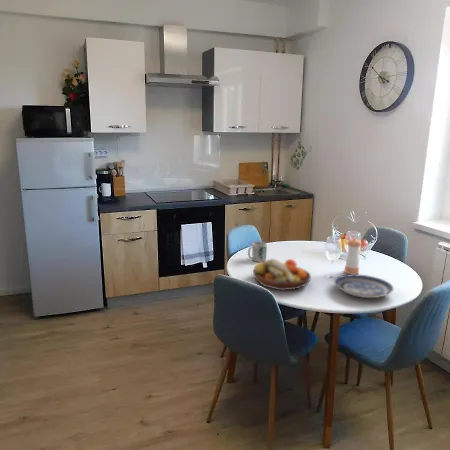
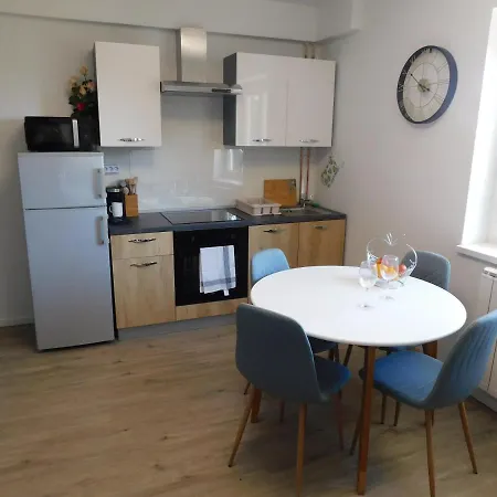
- plate (362, 287)
- fruit bowl (282, 270)
- mug (256, 251)
- pepper shaker (353, 255)
